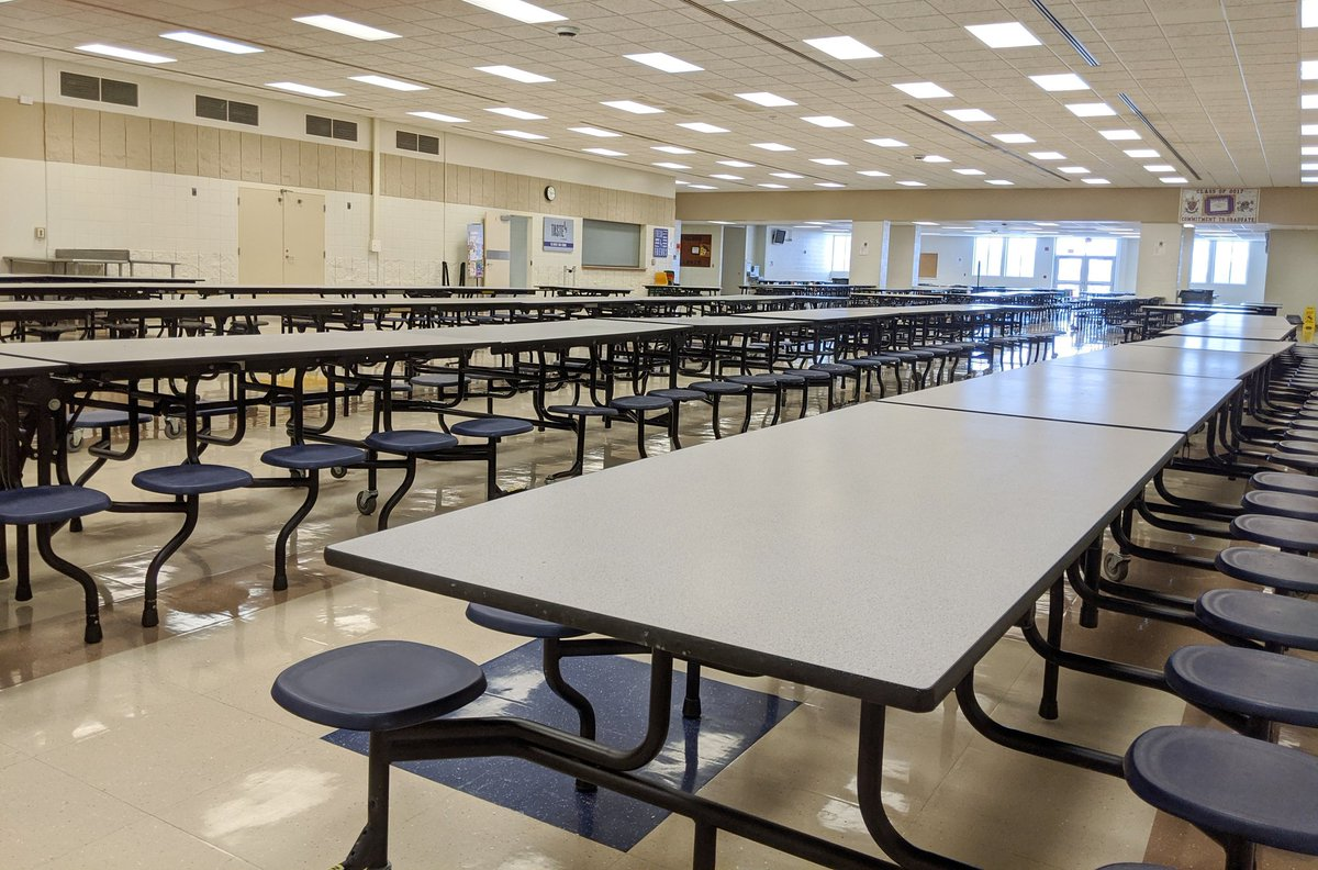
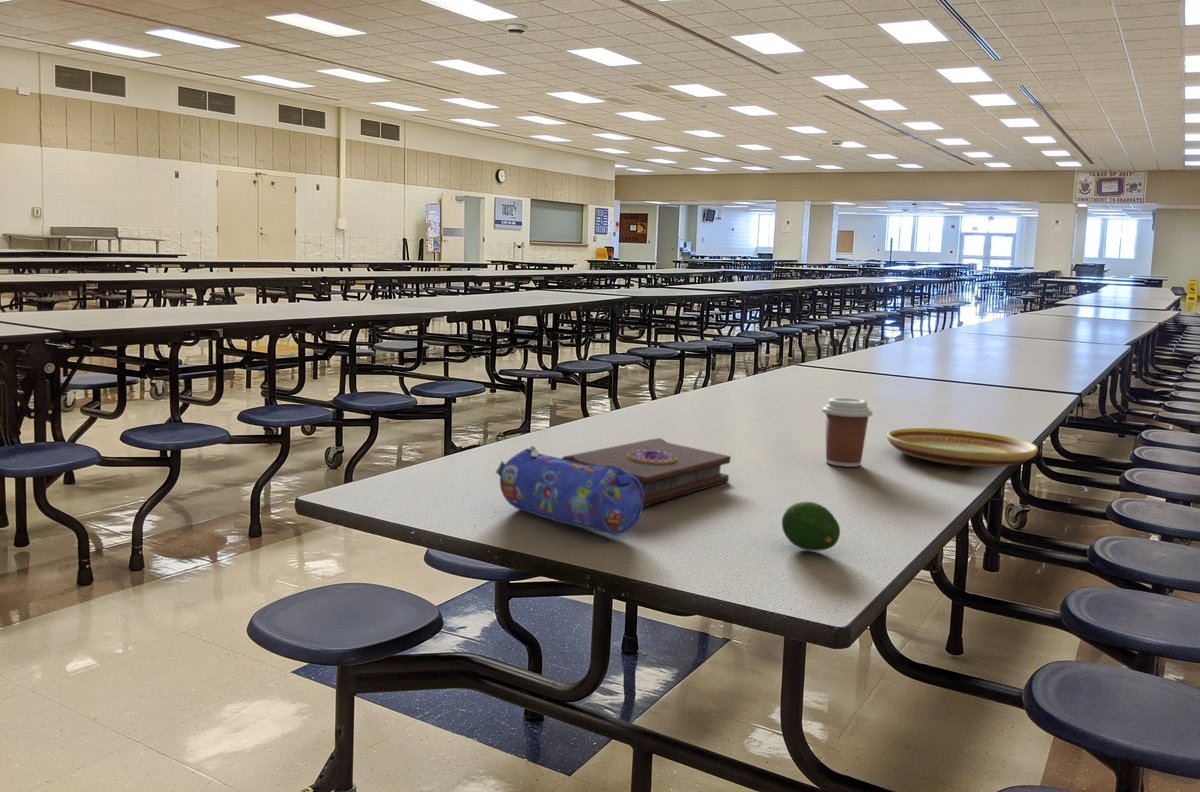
+ plate (959, 448)
+ book (645, 466)
+ fruit (811, 526)
+ coffee cup (845, 431)
+ pencil case (568, 488)
